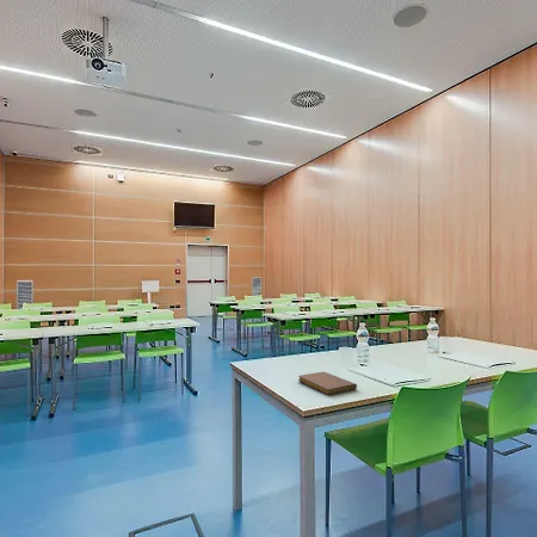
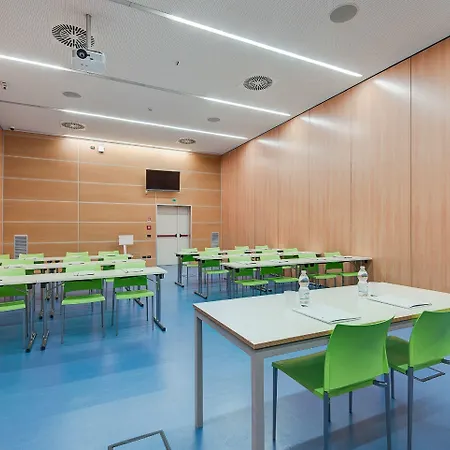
- notebook (326, 382)
